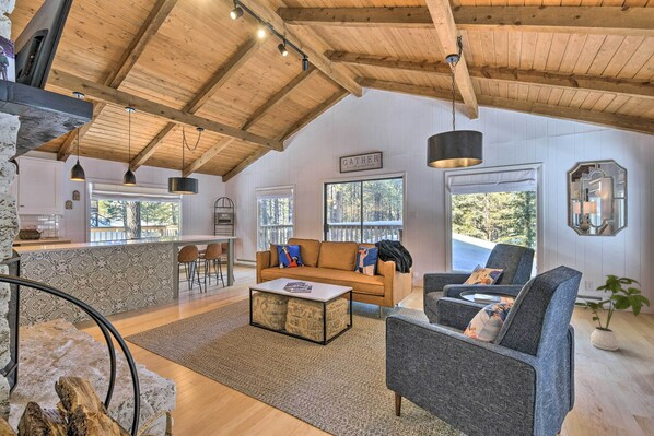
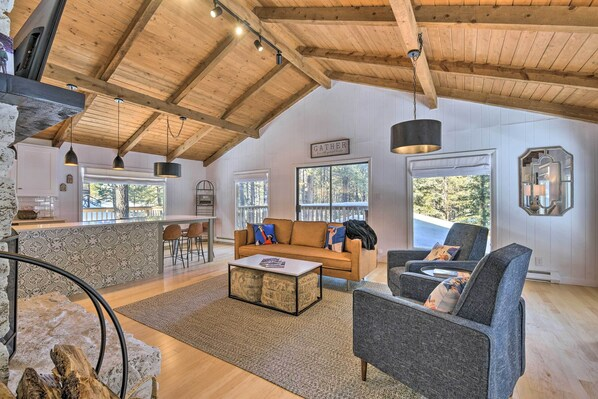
- house plant (604, 309)
